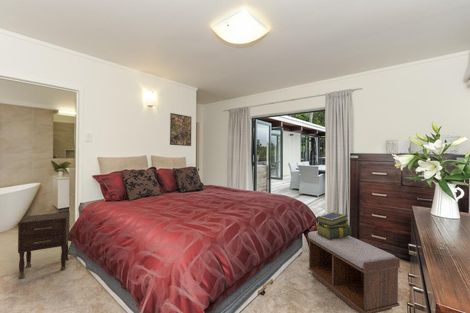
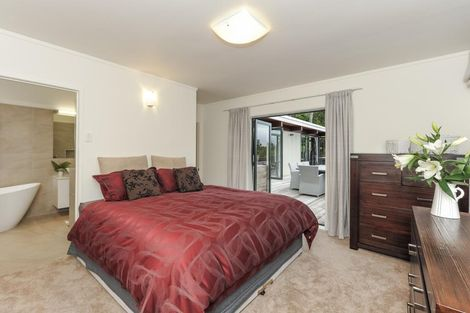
- bench (346, 265)
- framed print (181, 130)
- nightstand (45, 242)
- stack of books (333, 225)
